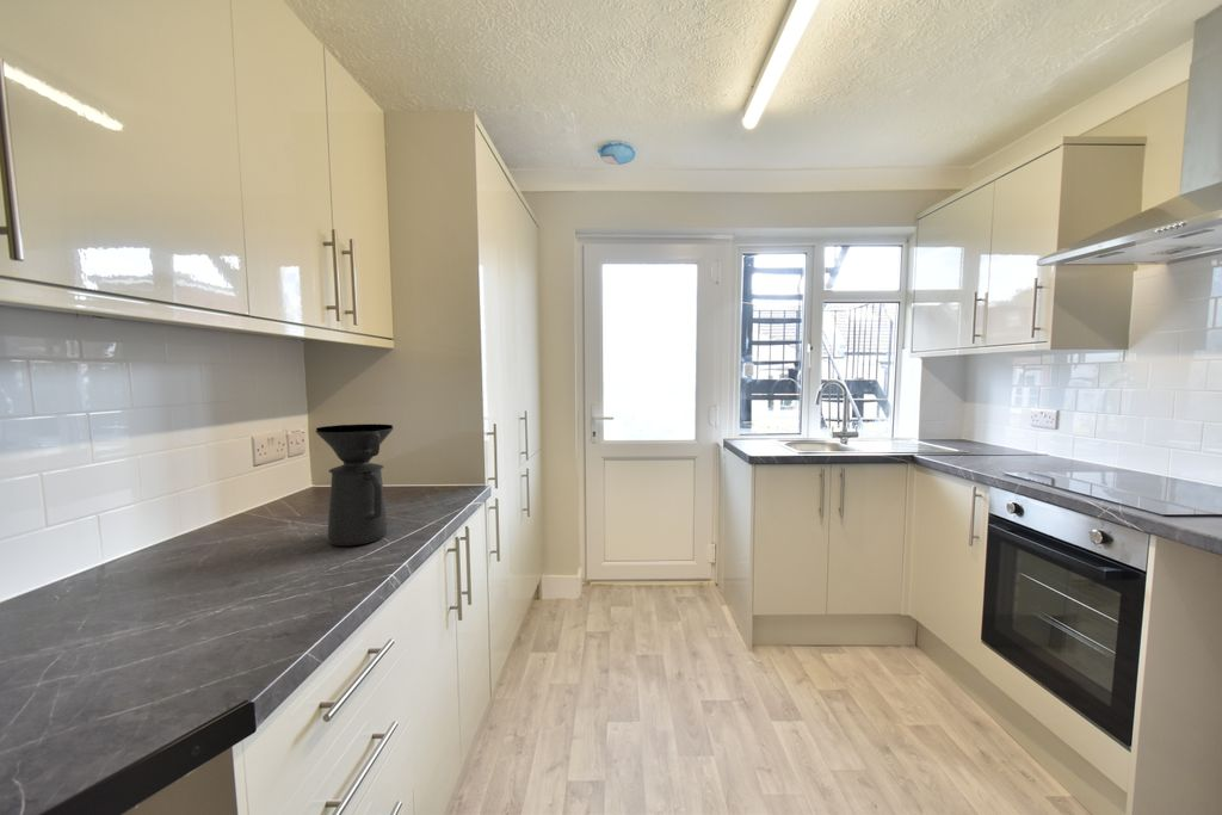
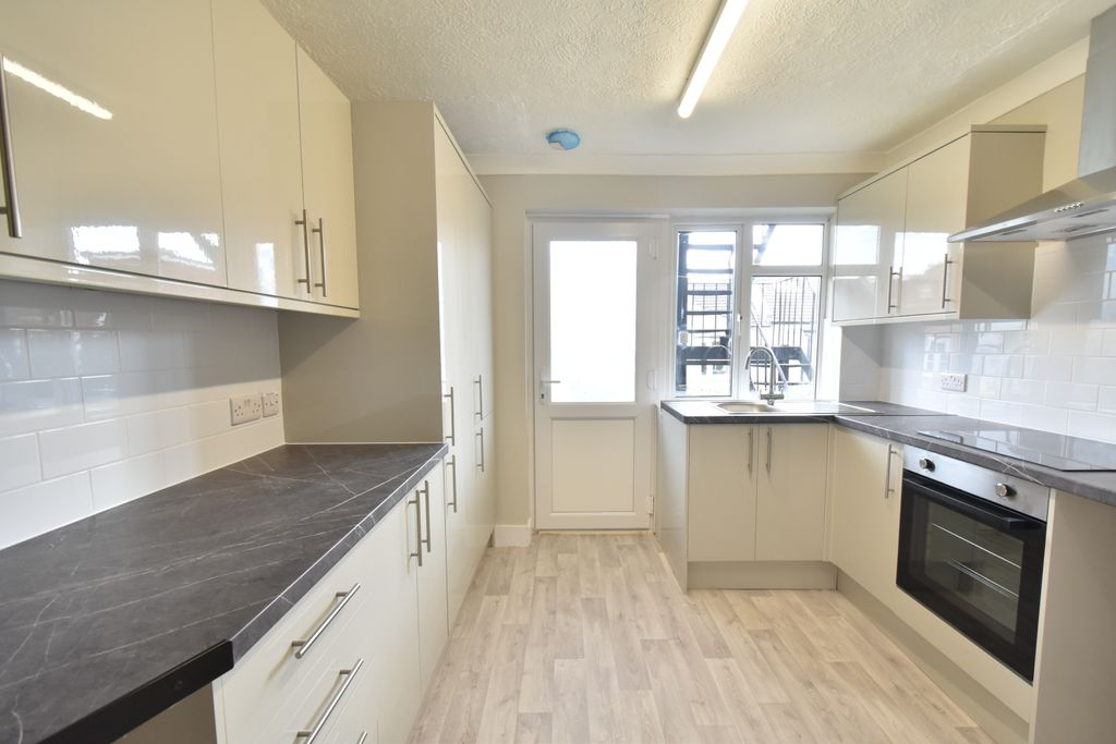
- coffee maker (357, 482)
